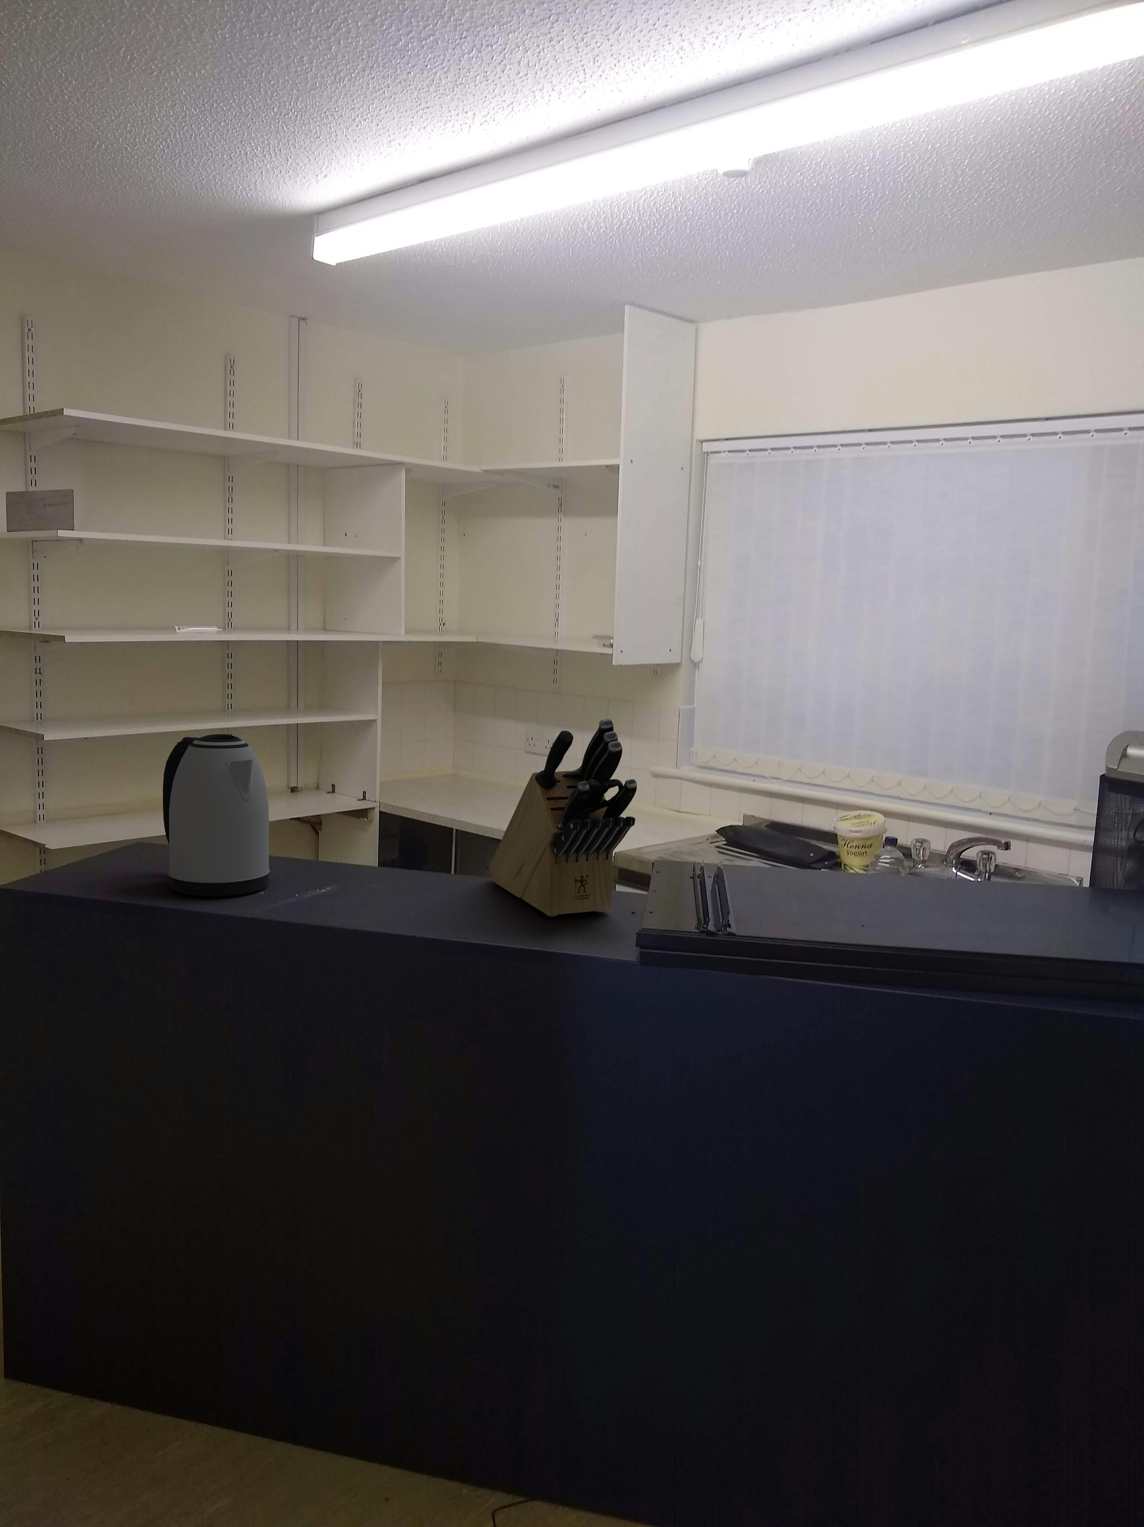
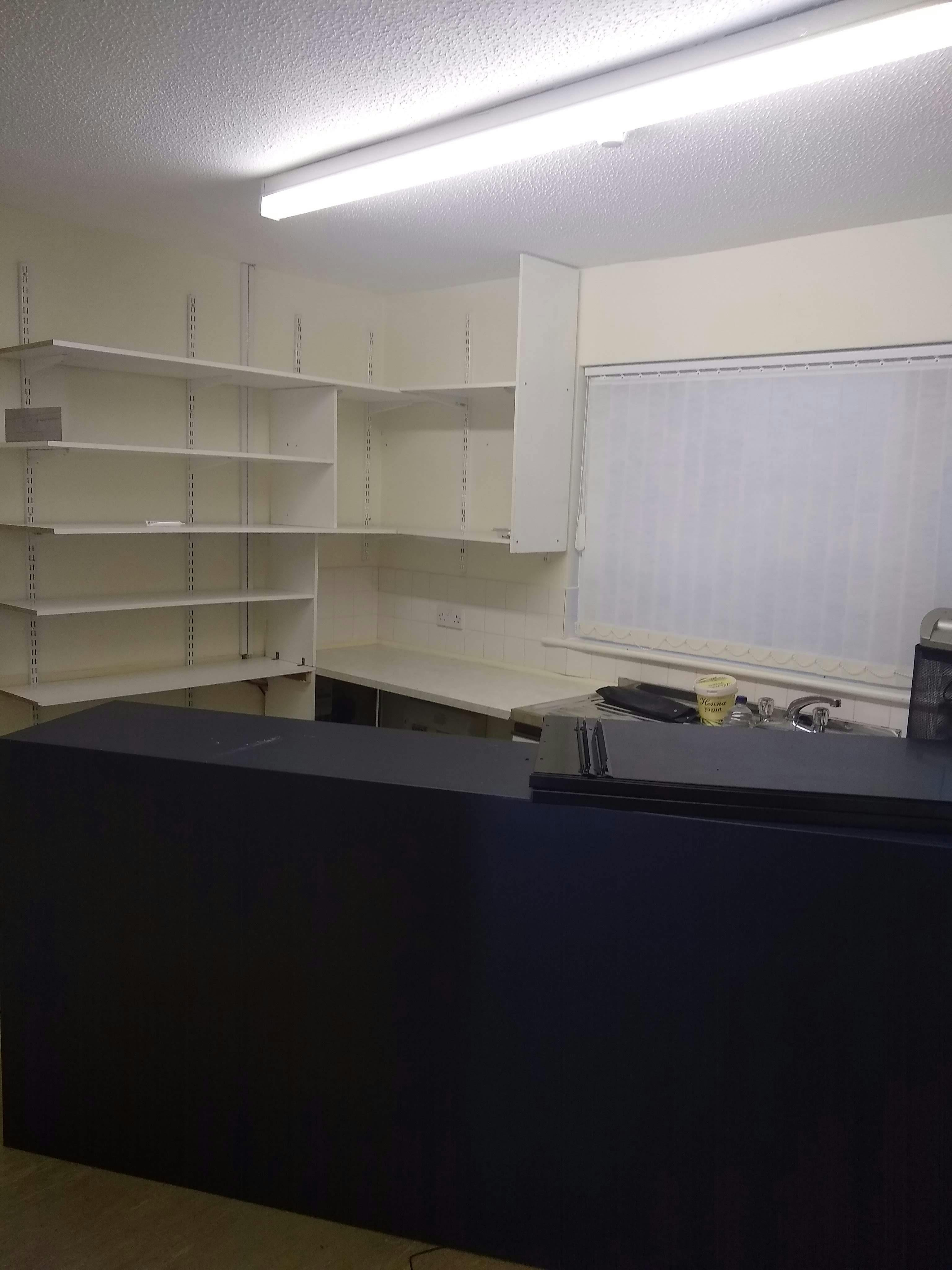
- knife block (560, 809)
- kettle (208, 808)
